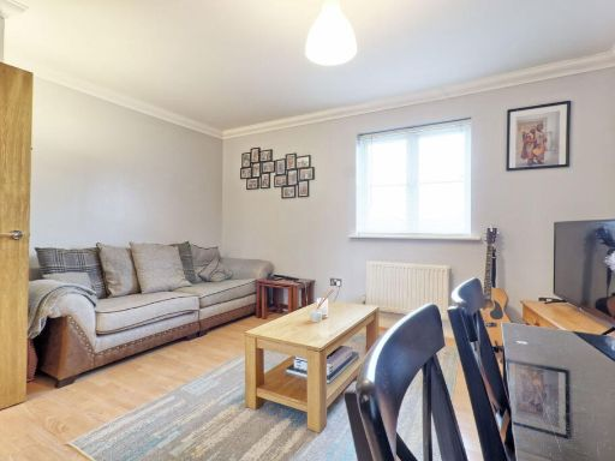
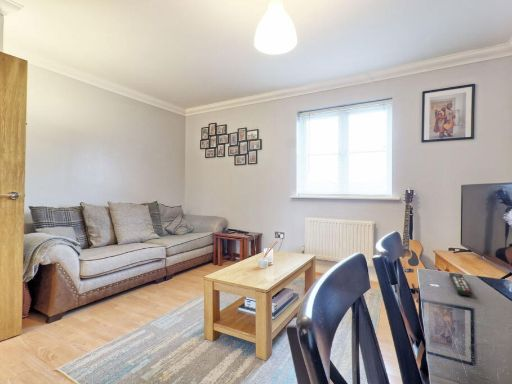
+ remote control (459, 283)
